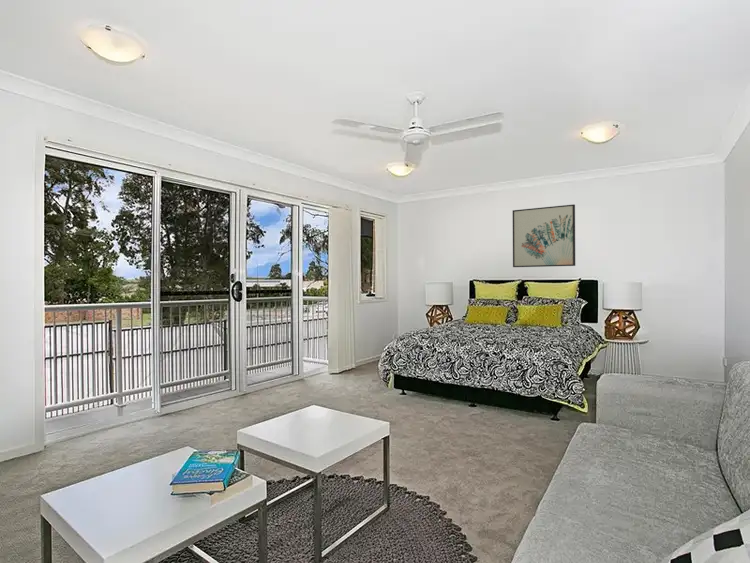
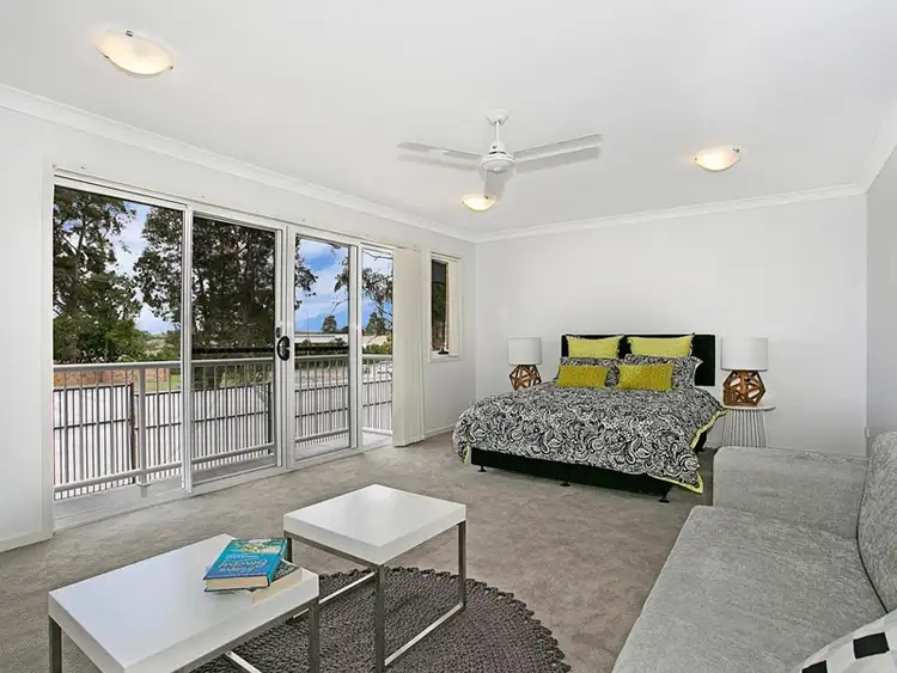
- wall art (542, 237)
